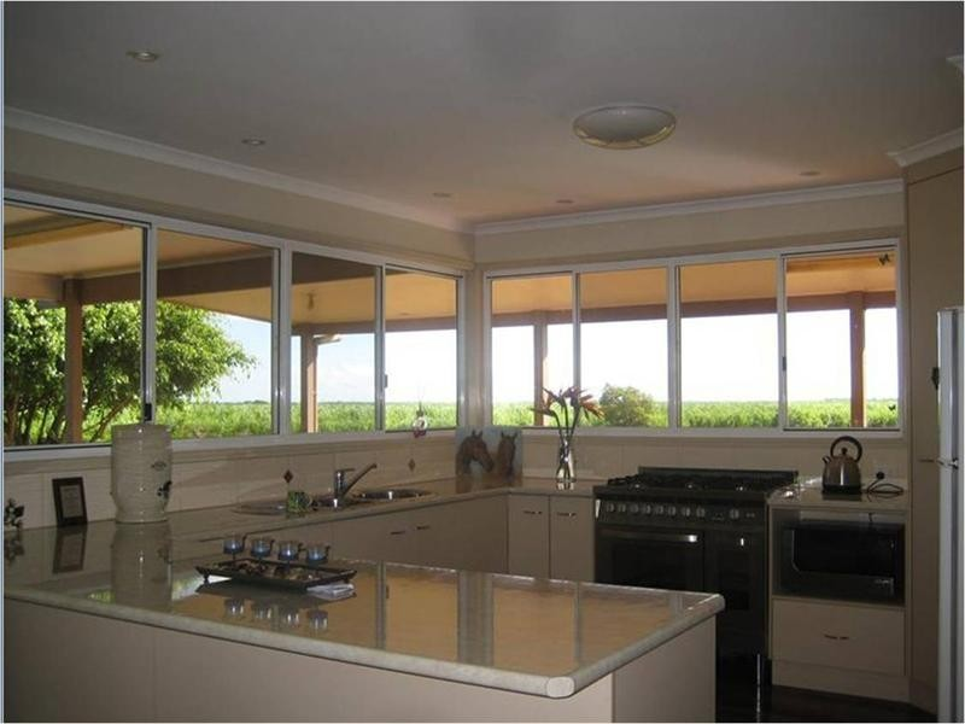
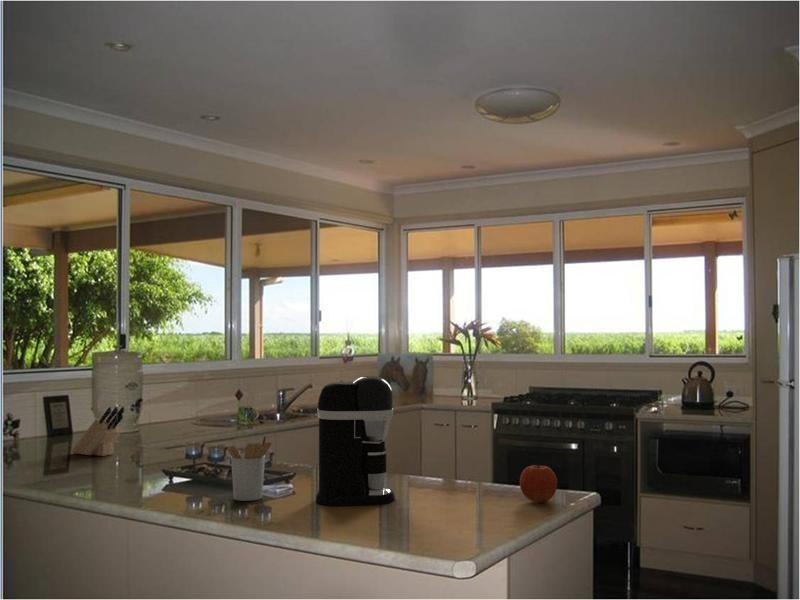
+ fruit (538, 482)
+ knife block (99, 429)
+ coffee maker (355, 437)
+ utensil holder (251, 468)
